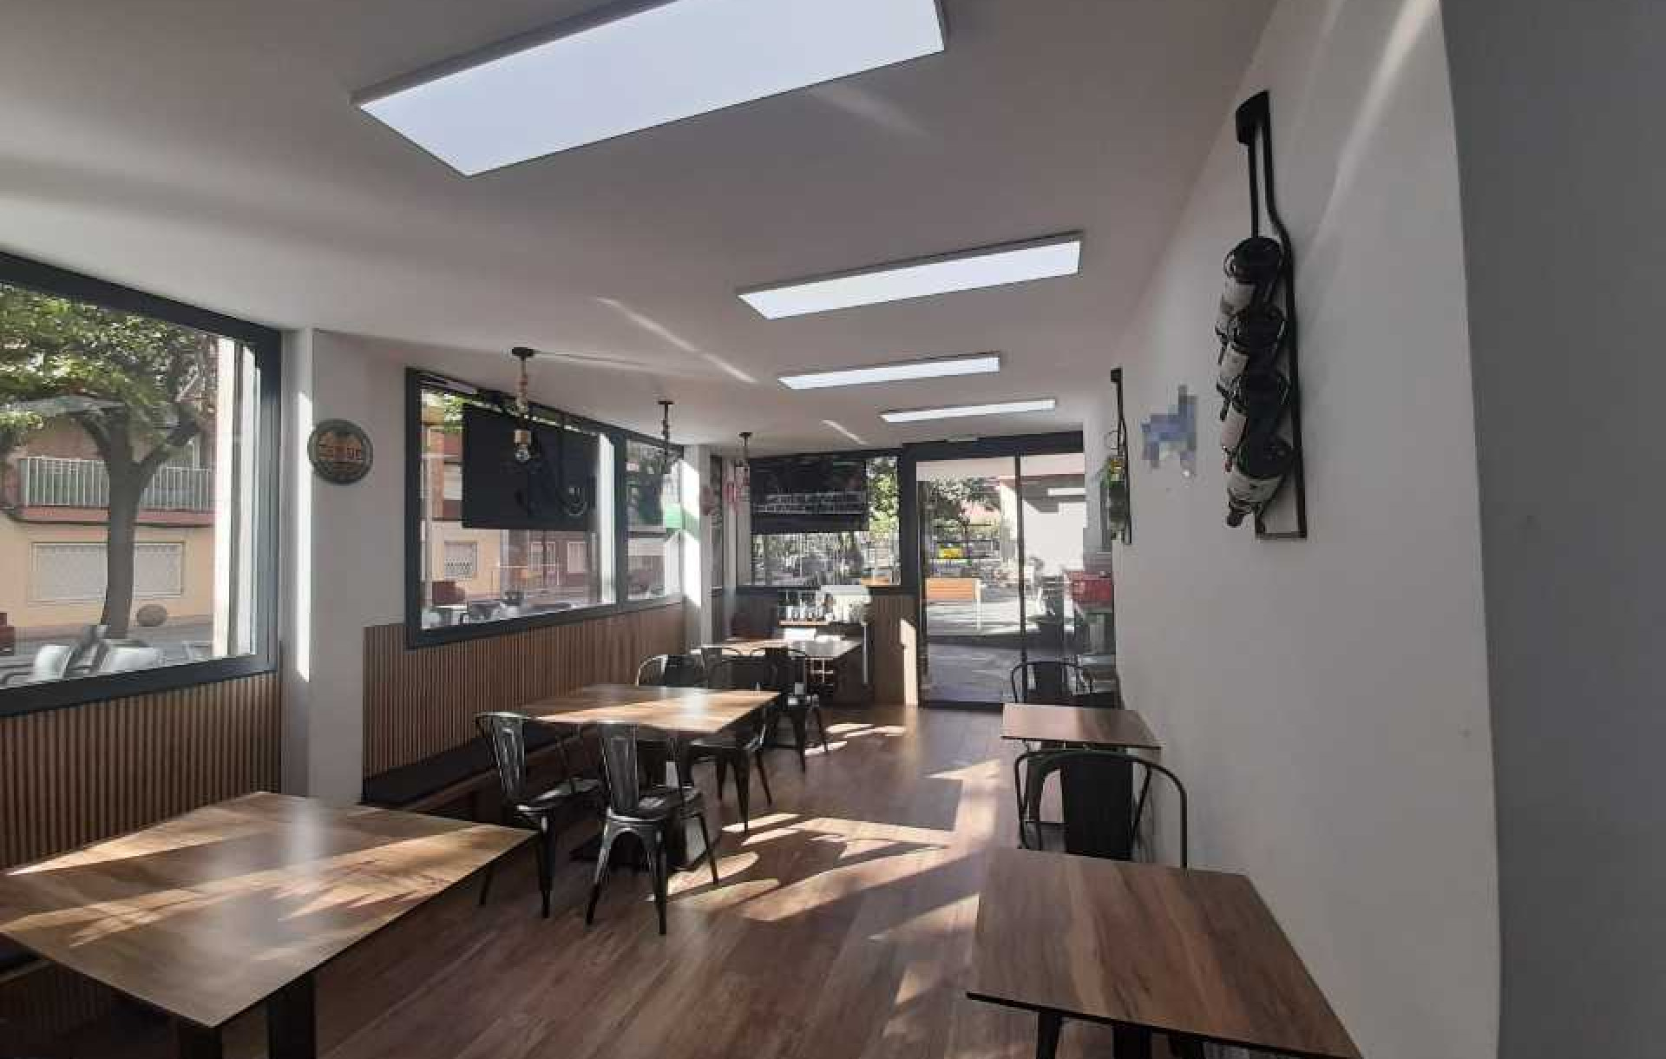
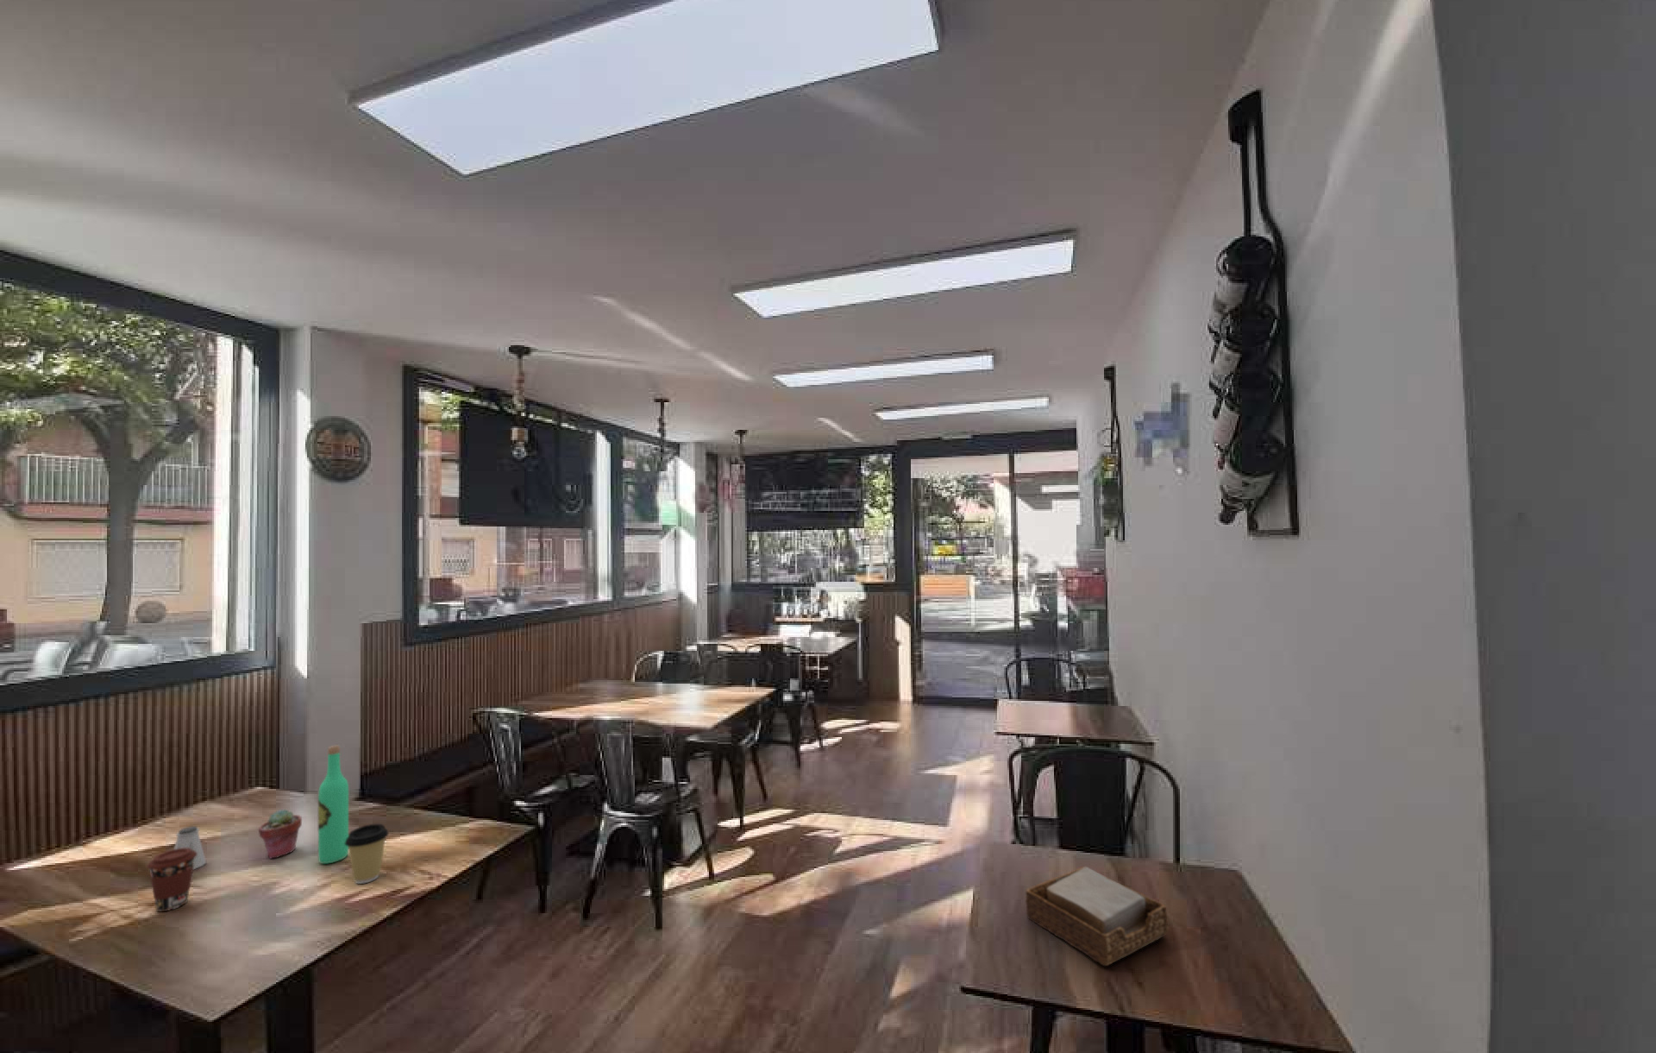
+ coffee cup (171, 879)
+ potted succulent (280, 831)
+ saltshaker (187, 847)
+ coffee cup (367, 854)
+ napkin holder (1094, 907)
+ wine bottle (333, 802)
